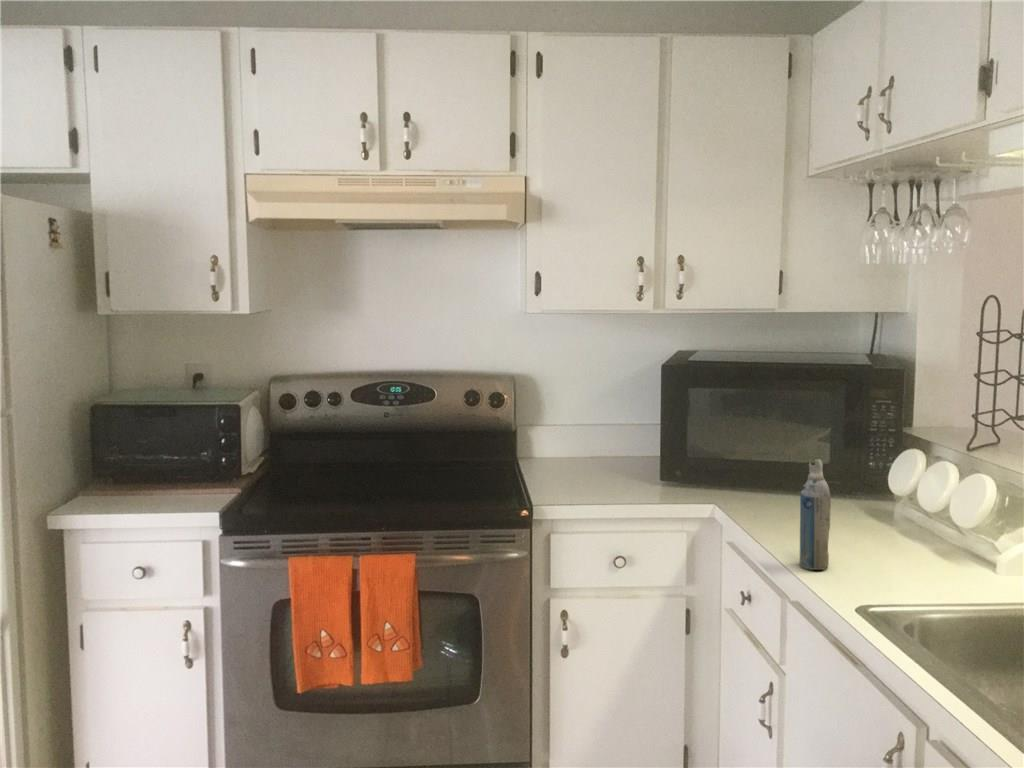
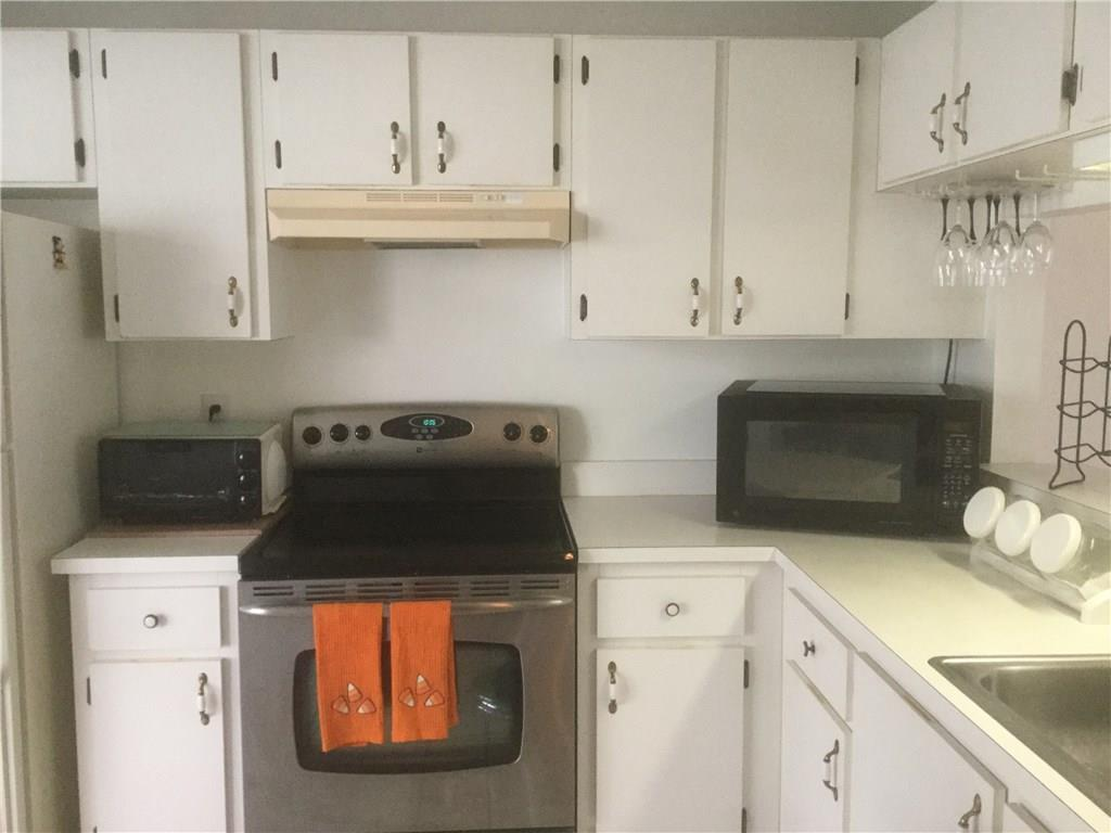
- aerosol can (815, 513)
